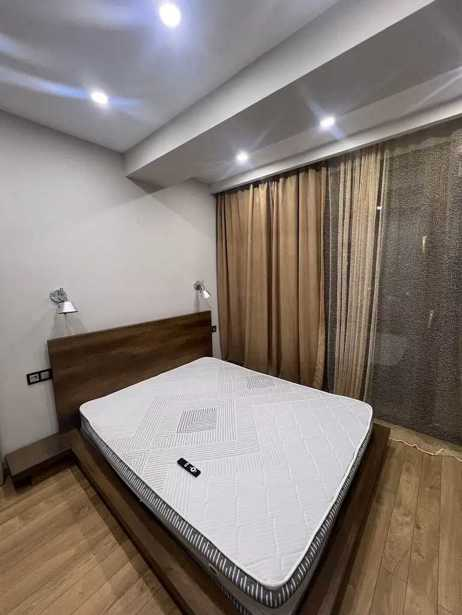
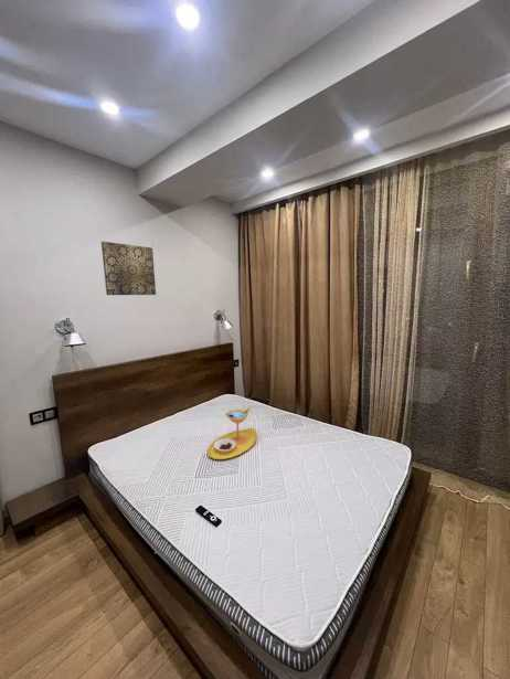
+ wall art (130, 269)
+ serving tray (234, 432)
